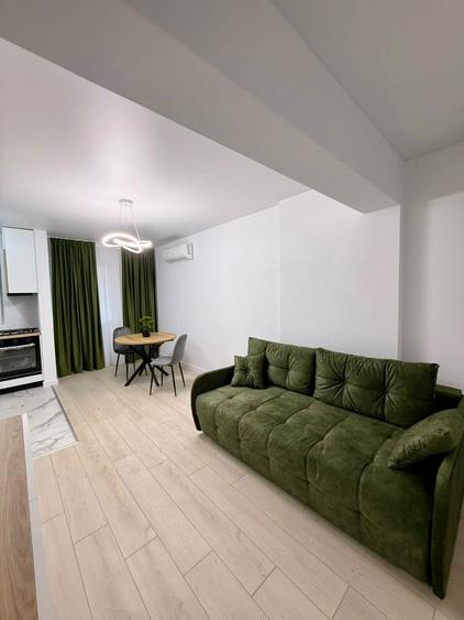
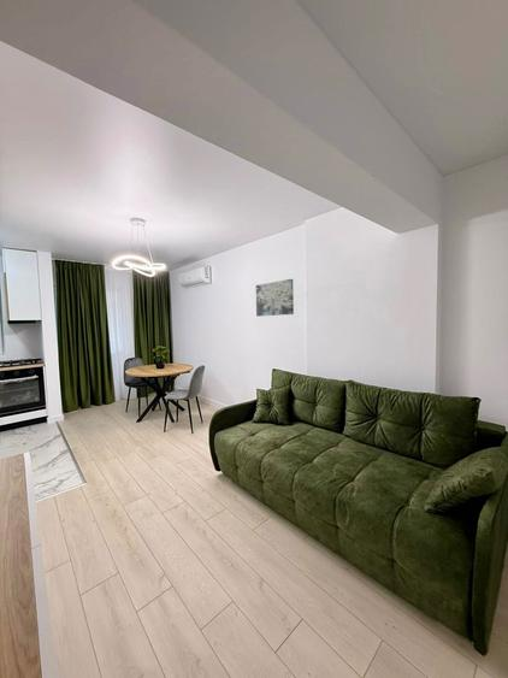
+ wall art (273, 299)
